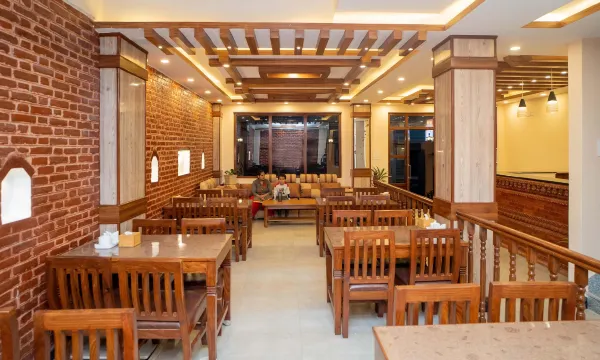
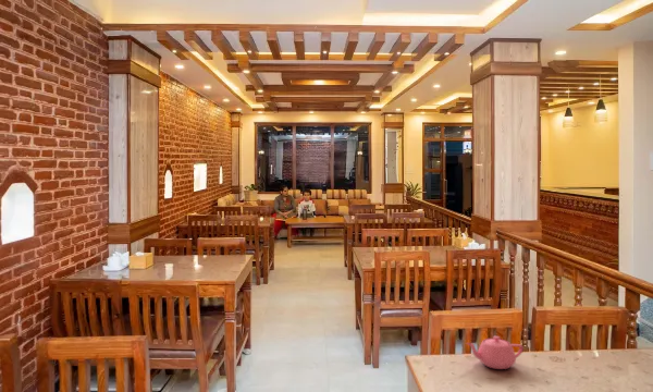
+ teapot (494, 351)
